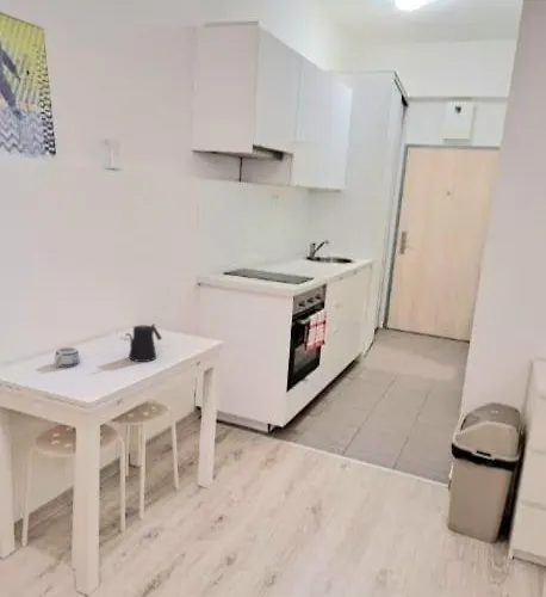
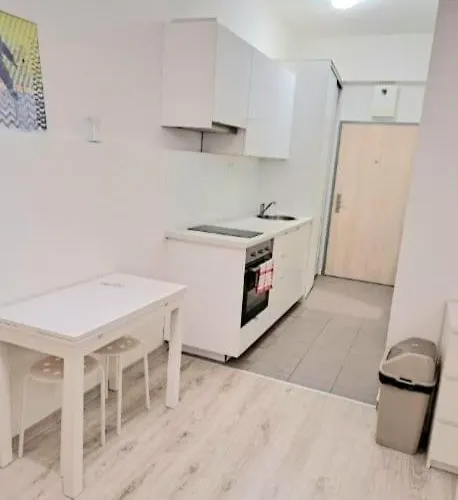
- kettle (143, 341)
- mug (64, 357)
